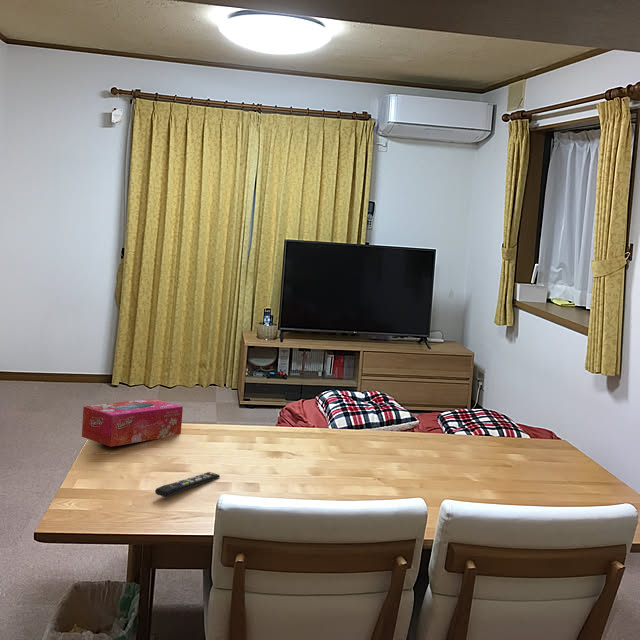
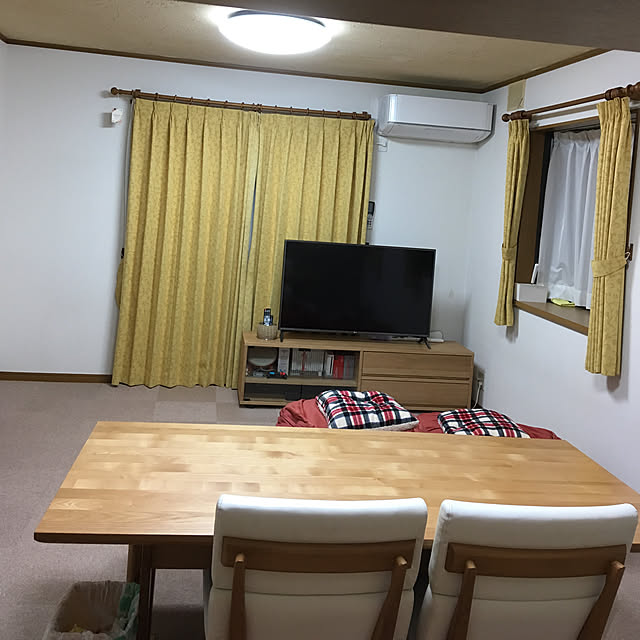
- tissue box (133, 421)
- remote control (188, 483)
